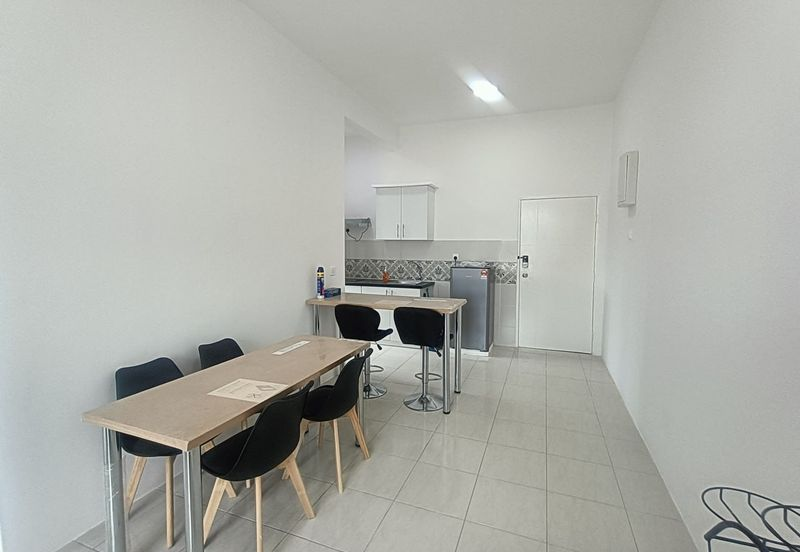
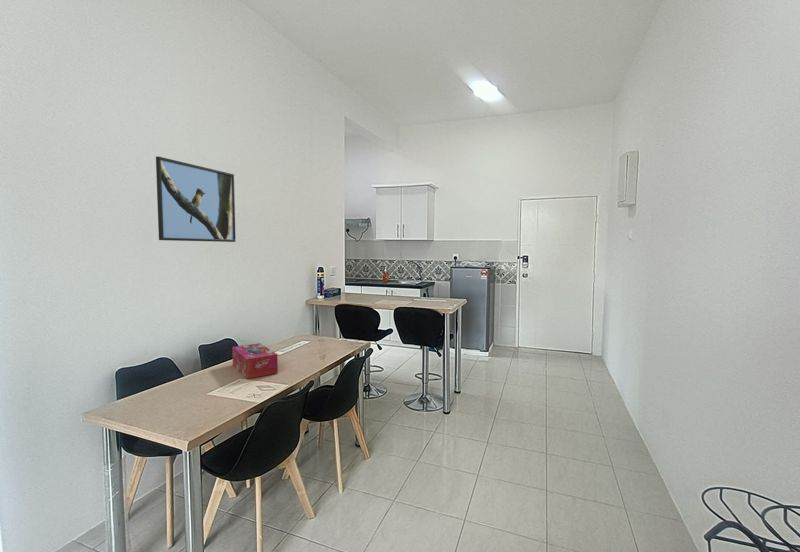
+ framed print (200, 204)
+ tissue box (254, 359)
